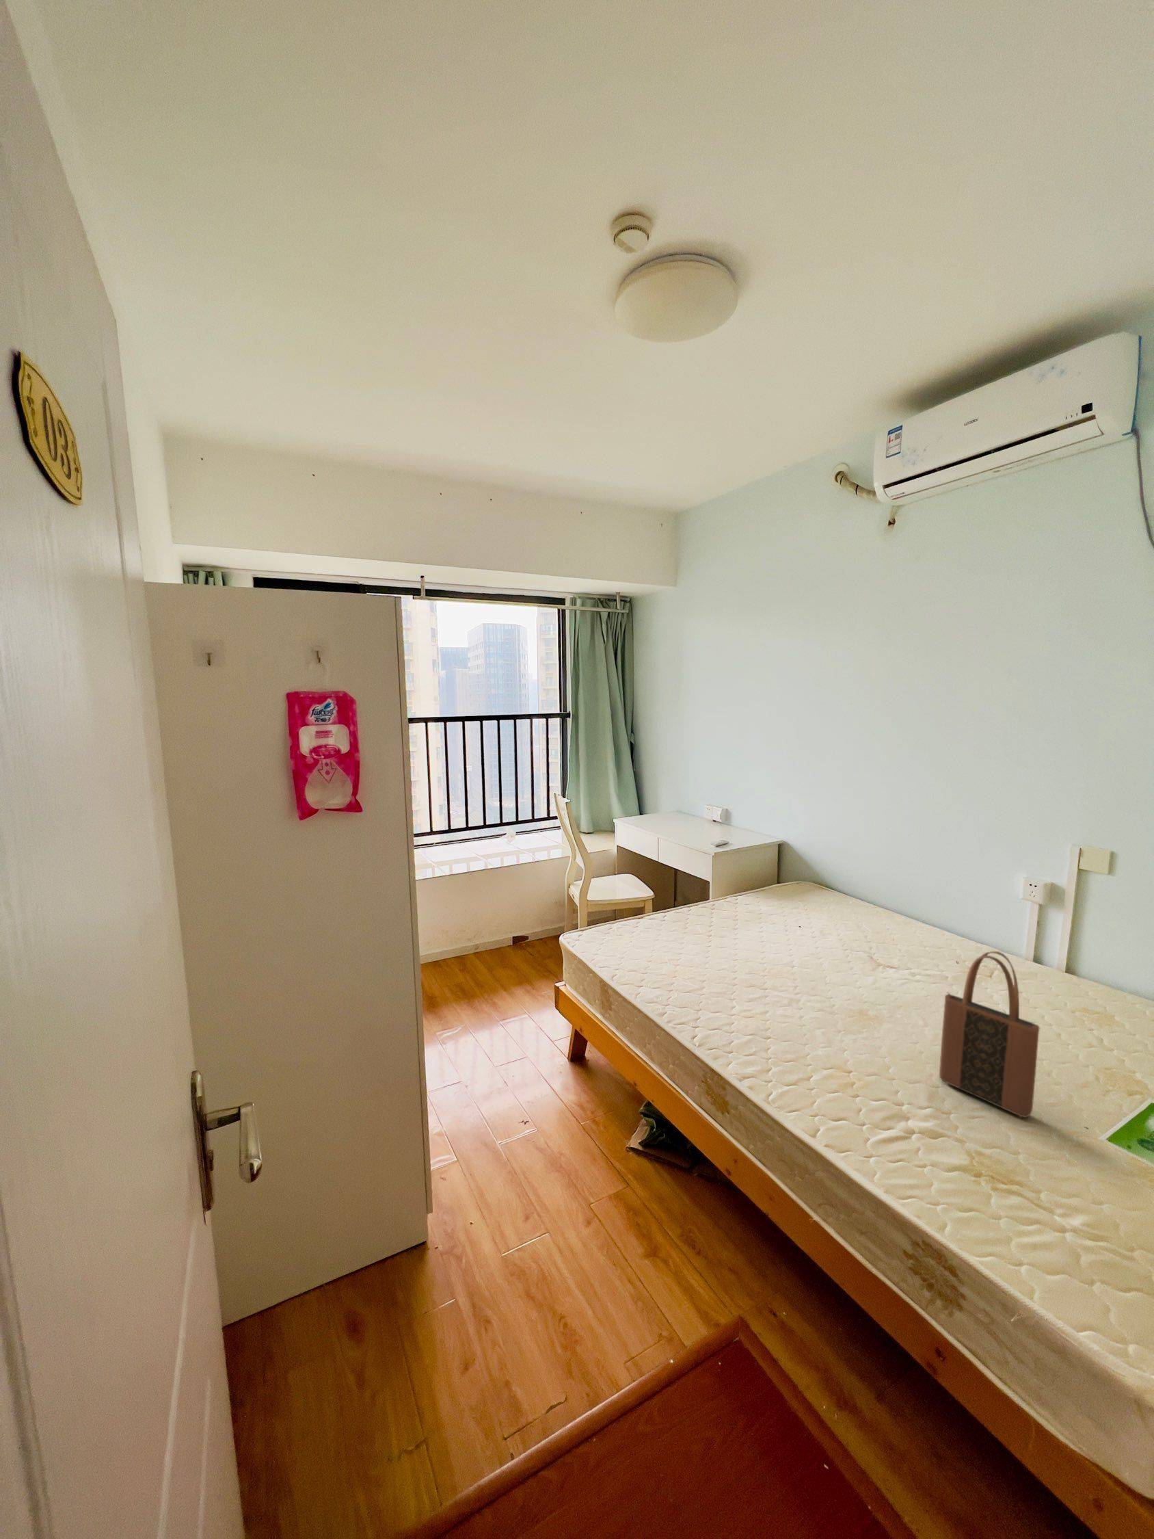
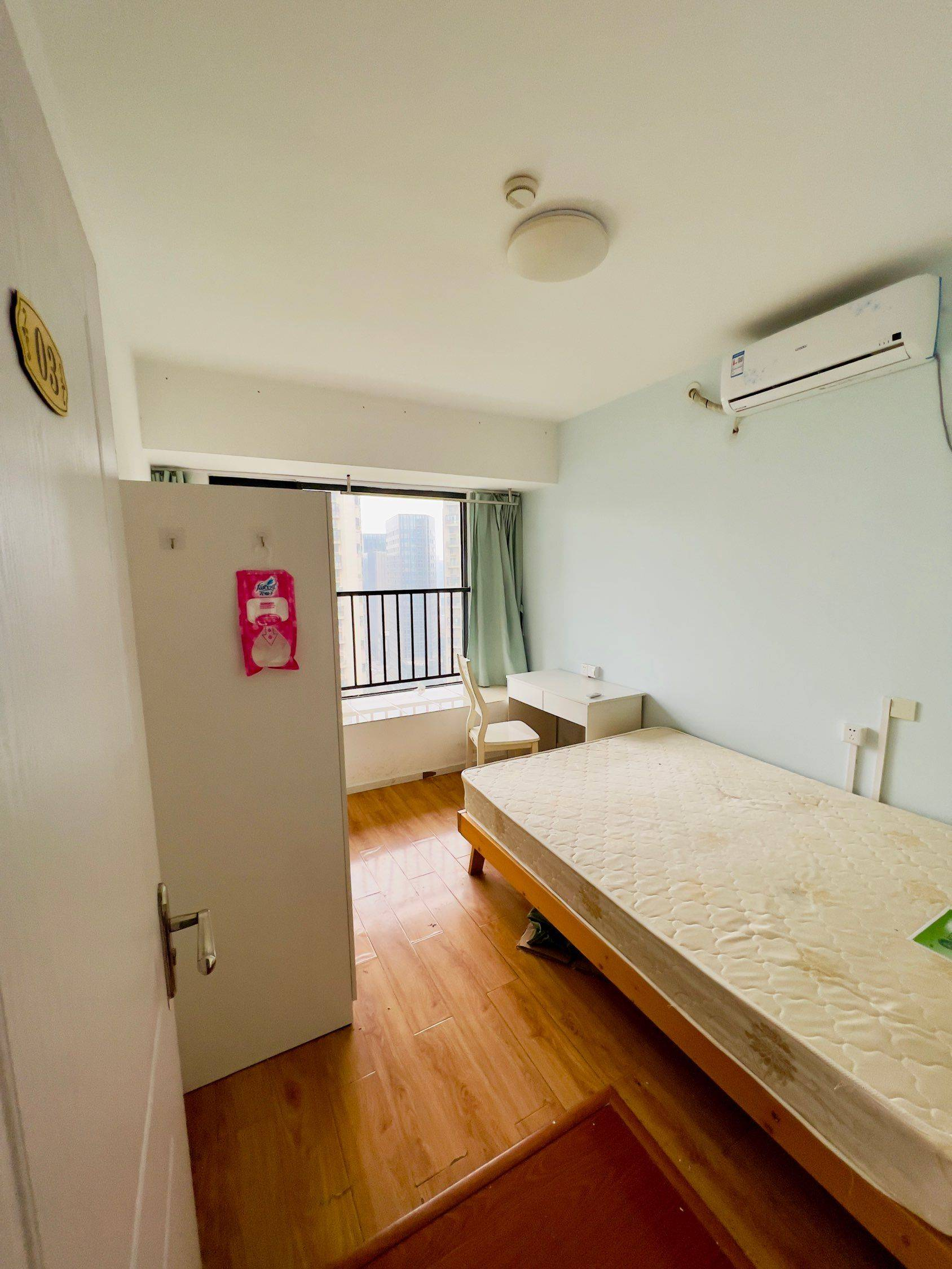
- tote bag (989, 1027)
